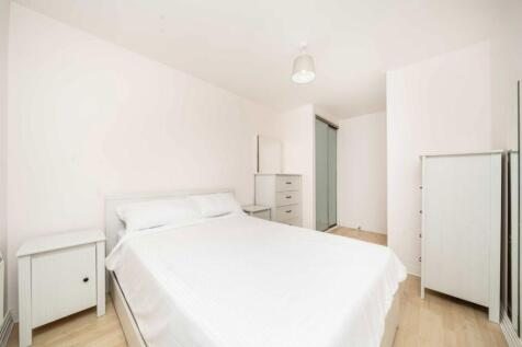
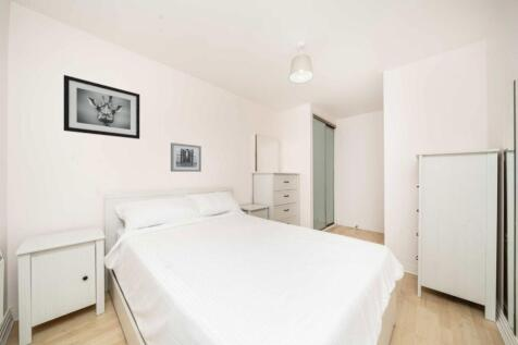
+ wall art (186, 158)
+ wall art (106, 110)
